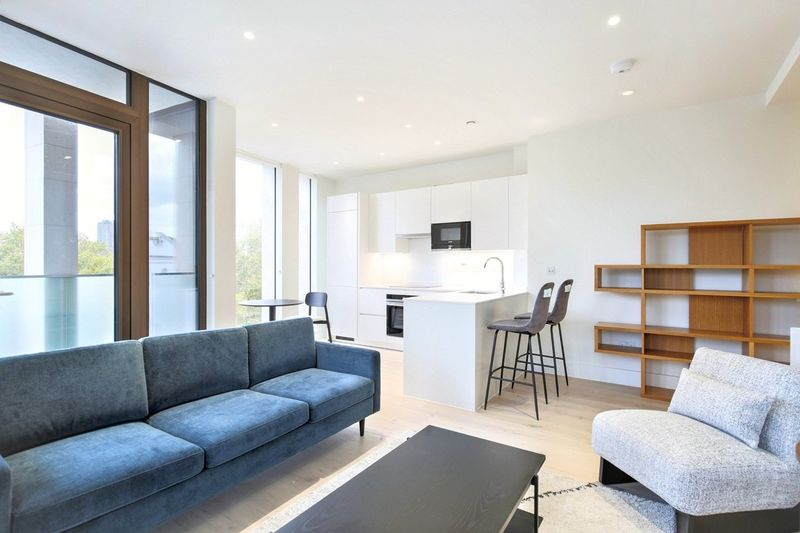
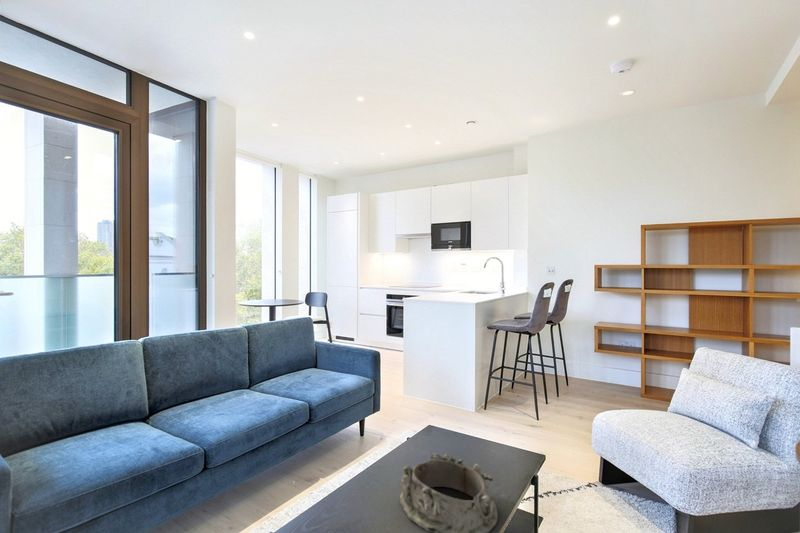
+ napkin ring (449, 487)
